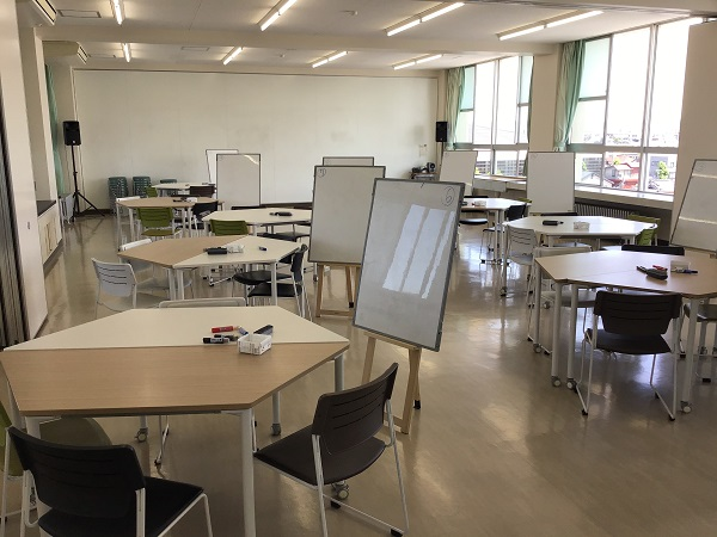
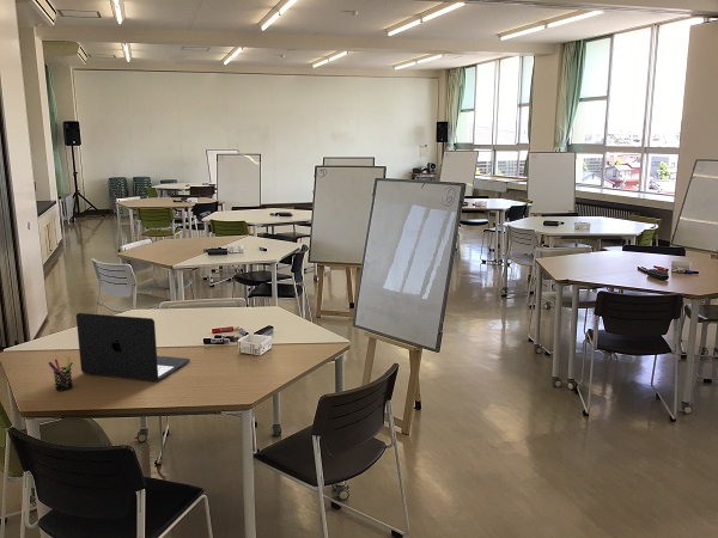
+ pen holder (63, 372)
+ laptop (135, 337)
